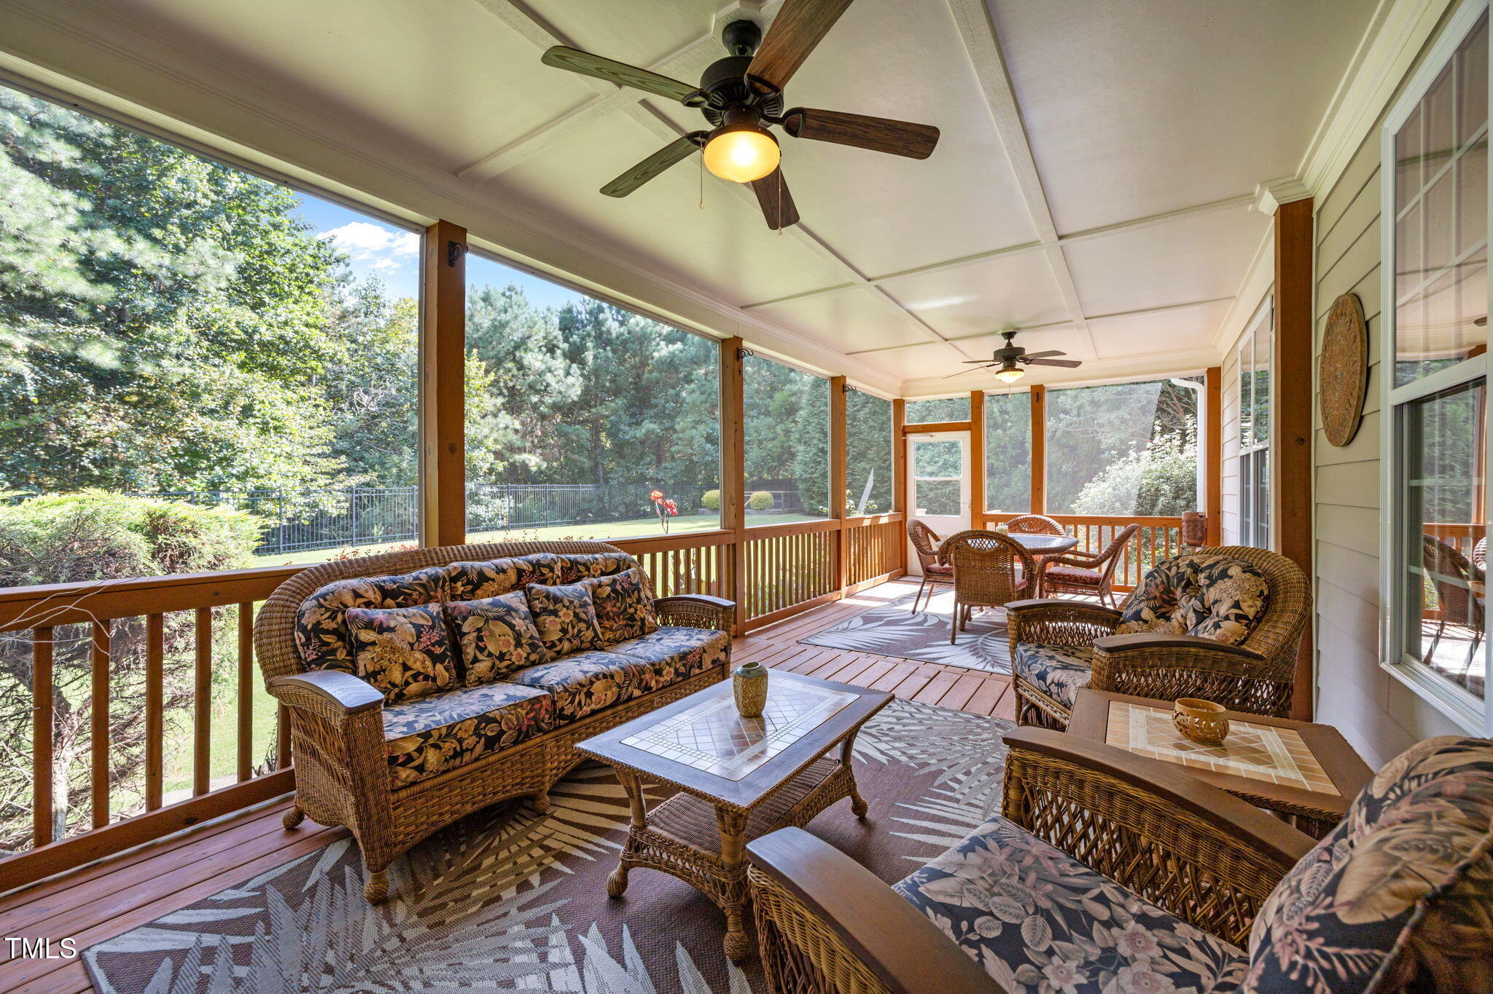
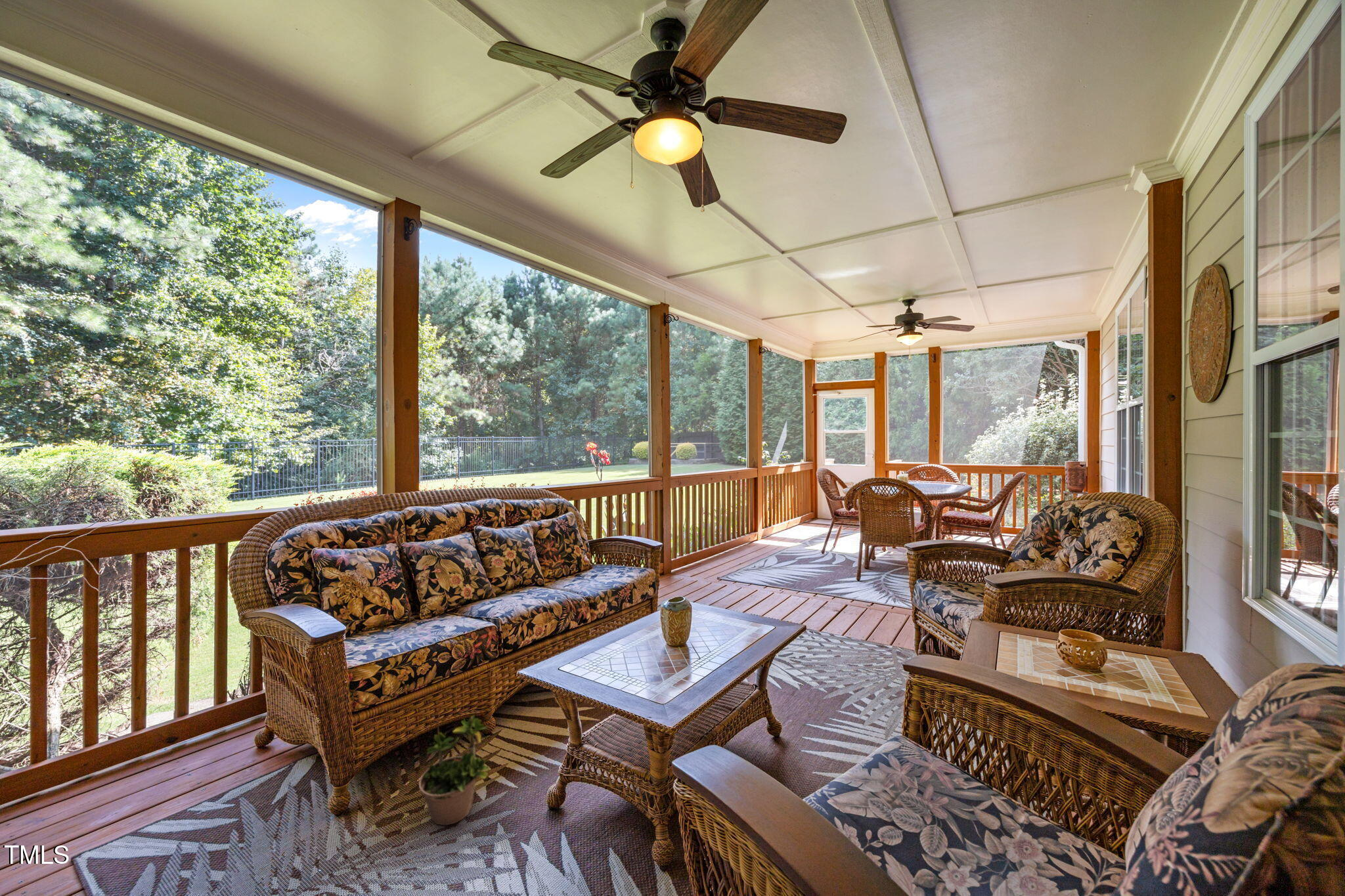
+ potted plant (451, 761)
